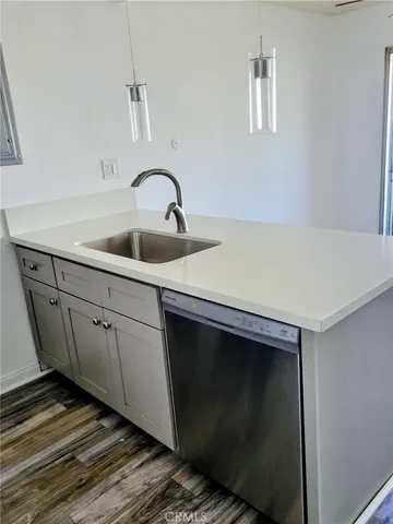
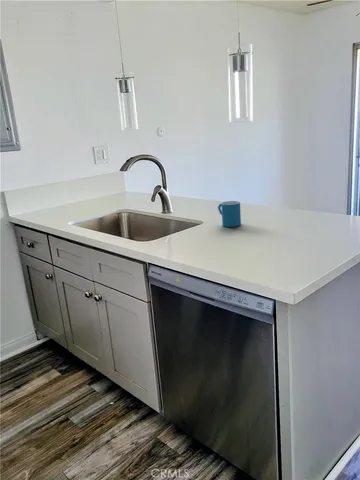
+ mug (227, 213)
